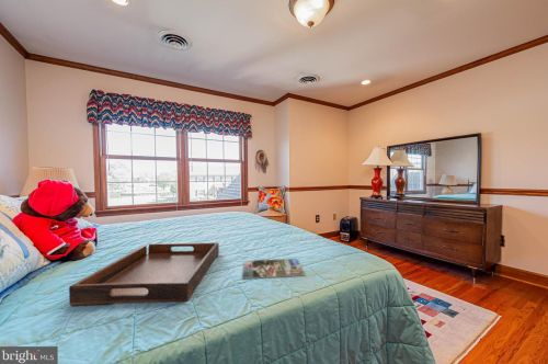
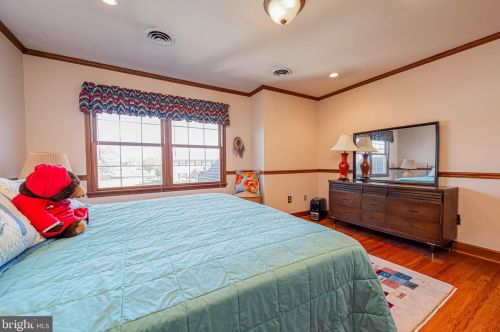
- magazine (272, 266)
- serving tray (162, 265)
